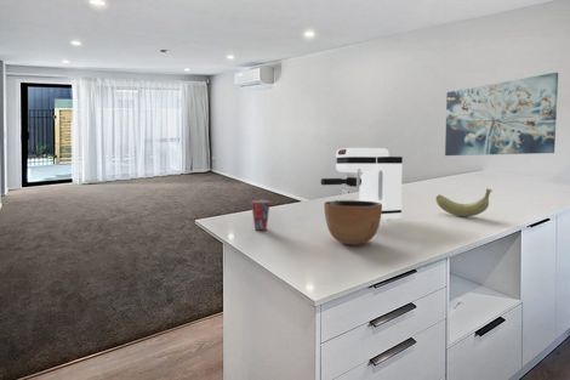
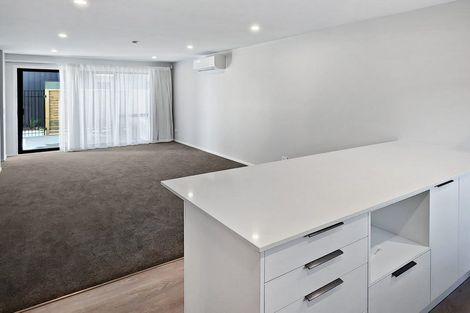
- coffee maker (363, 183)
- banana (462, 204)
- wall art (494, 119)
- bowl (352, 222)
- cup (260, 214)
